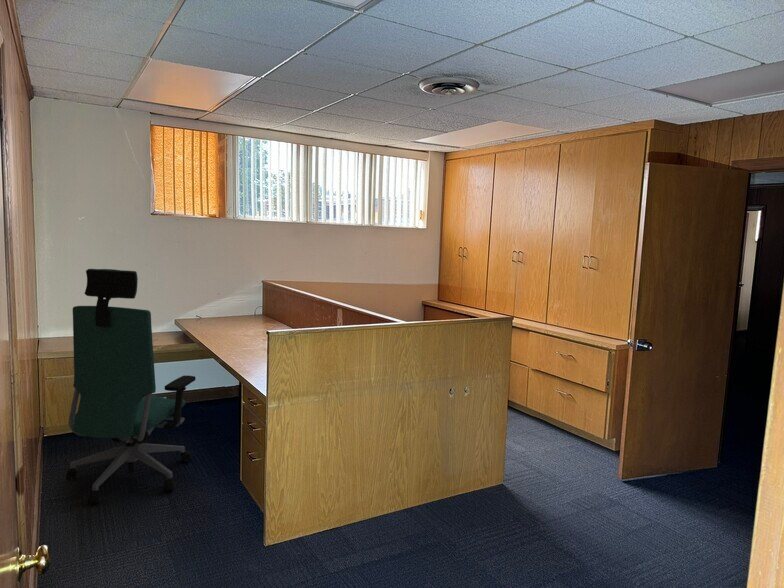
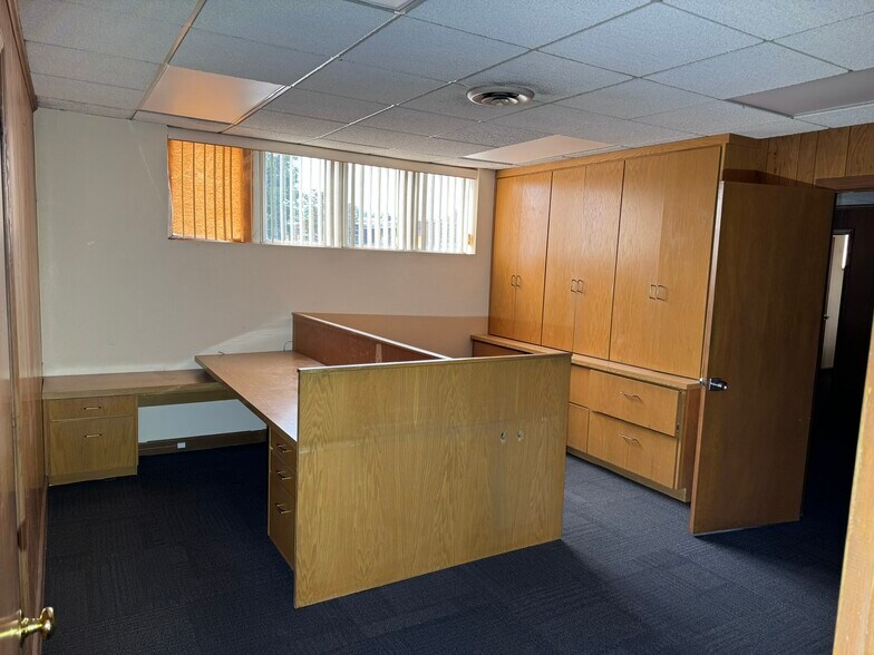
- chair (127, 375)
